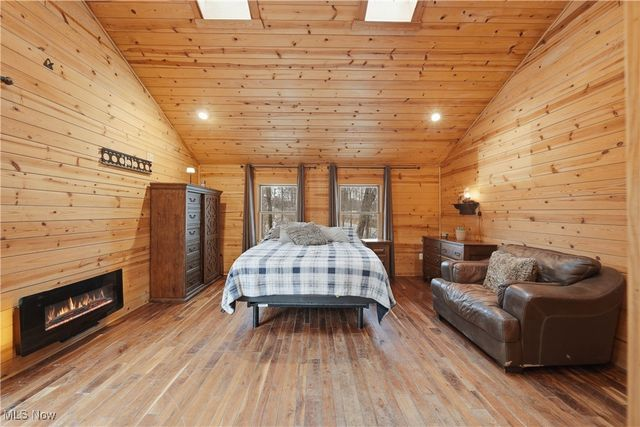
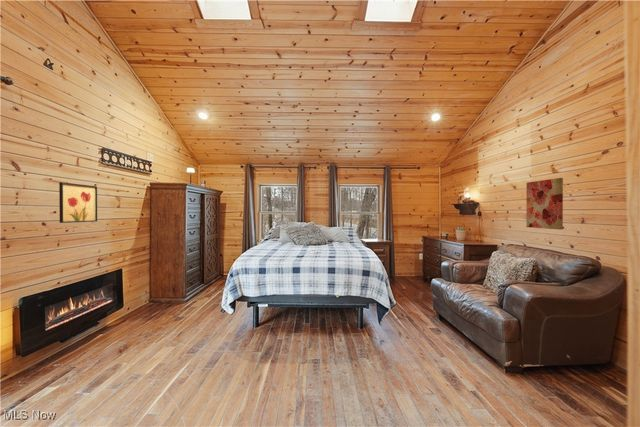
+ wall art (78, 203)
+ wall art (543, 204)
